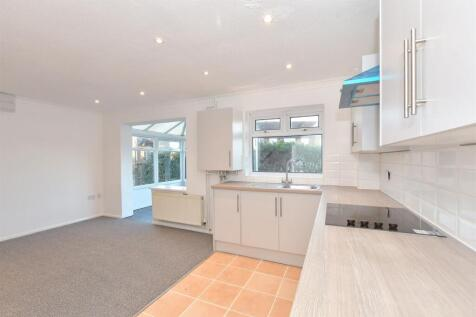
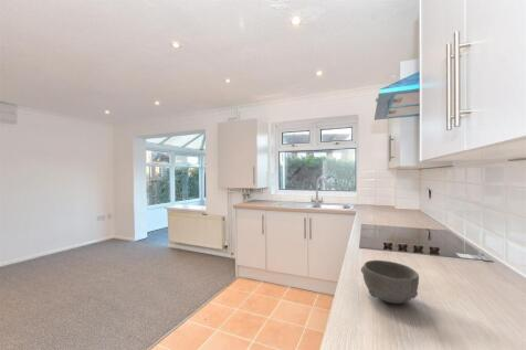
+ bowl (388, 283)
